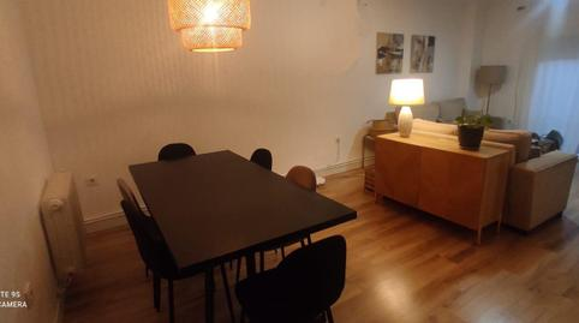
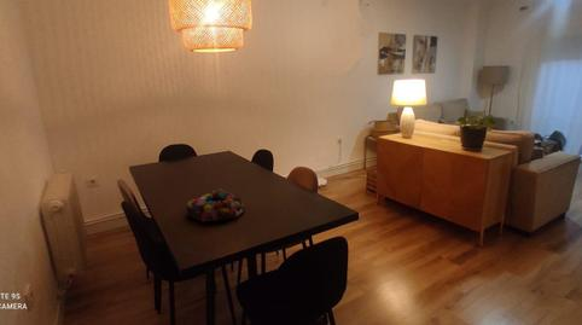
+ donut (214, 203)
